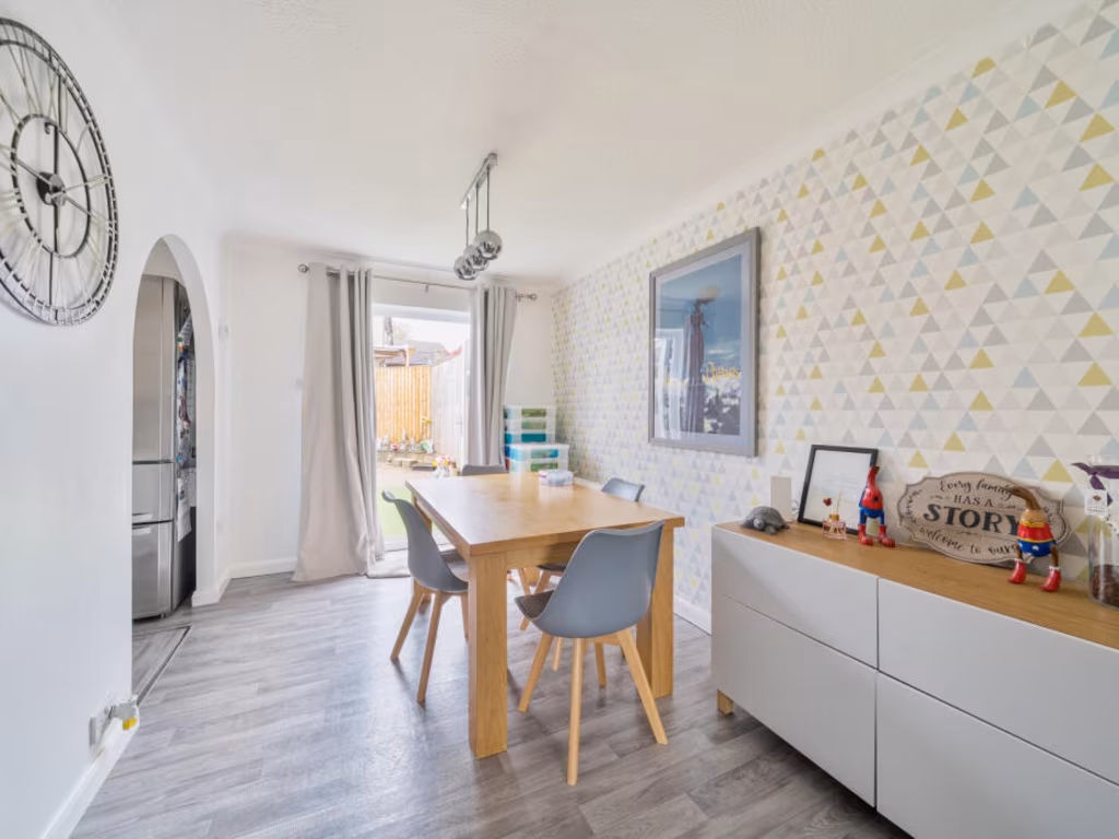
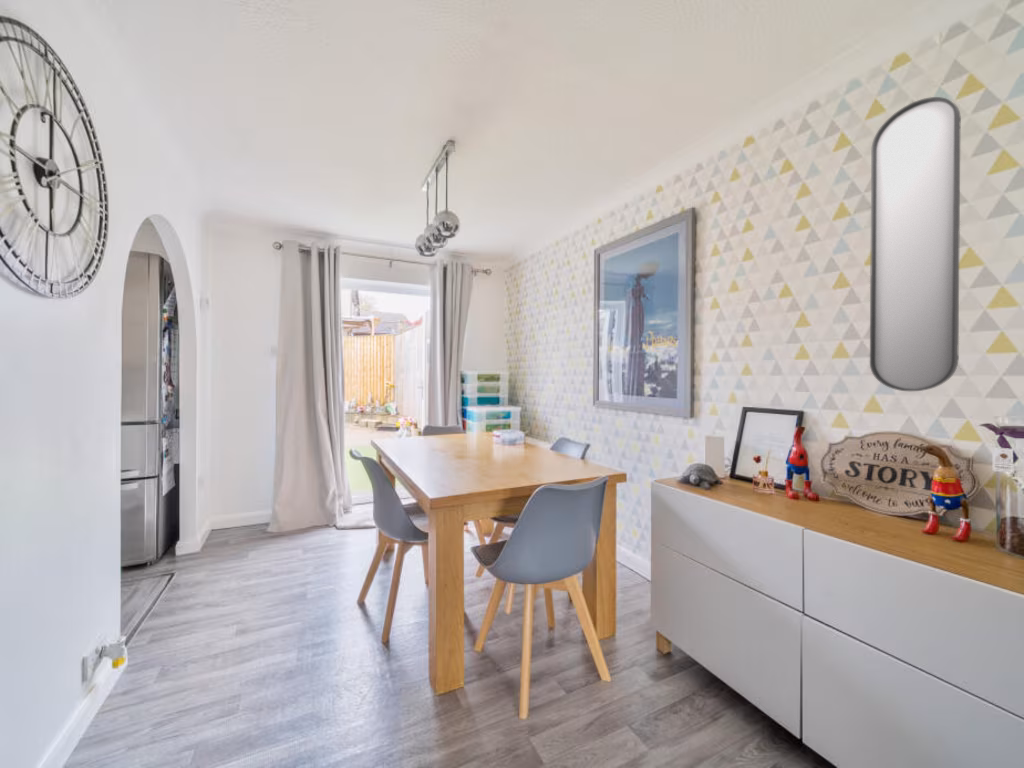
+ home mirror (912, 248)
